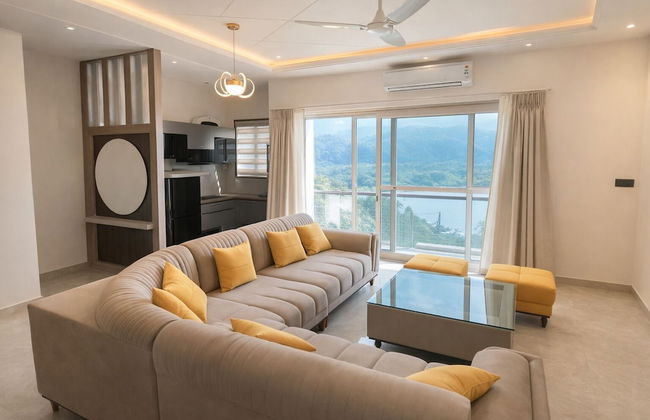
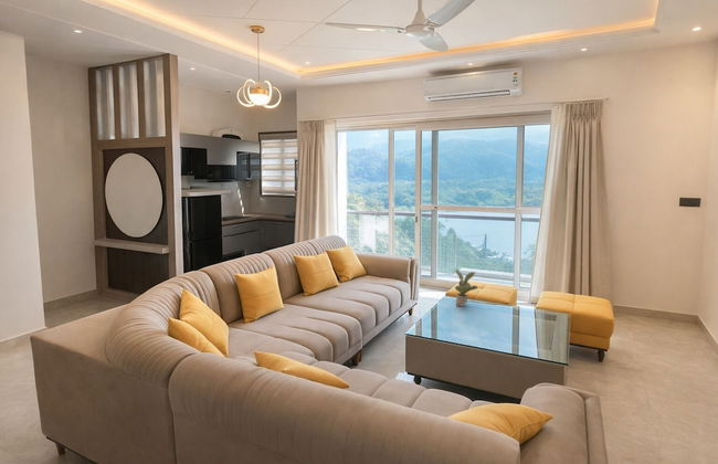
+ potted plant (465, 287)
